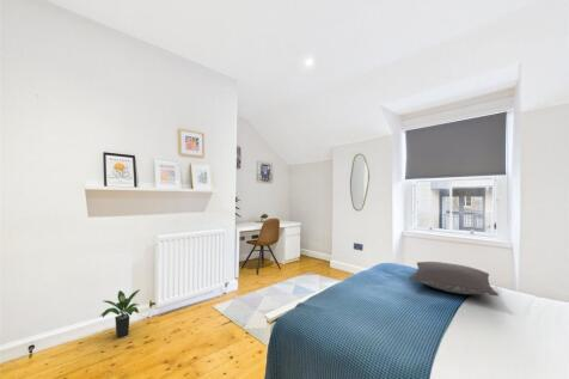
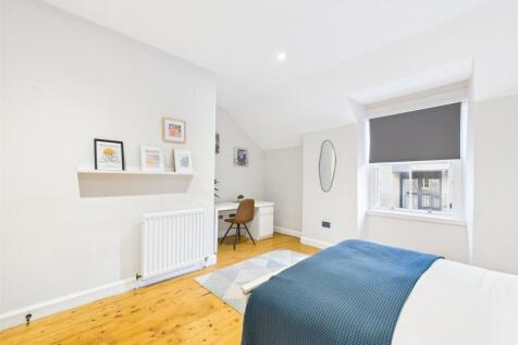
- pillow (449, 275)
- potted plant (121, 313)
